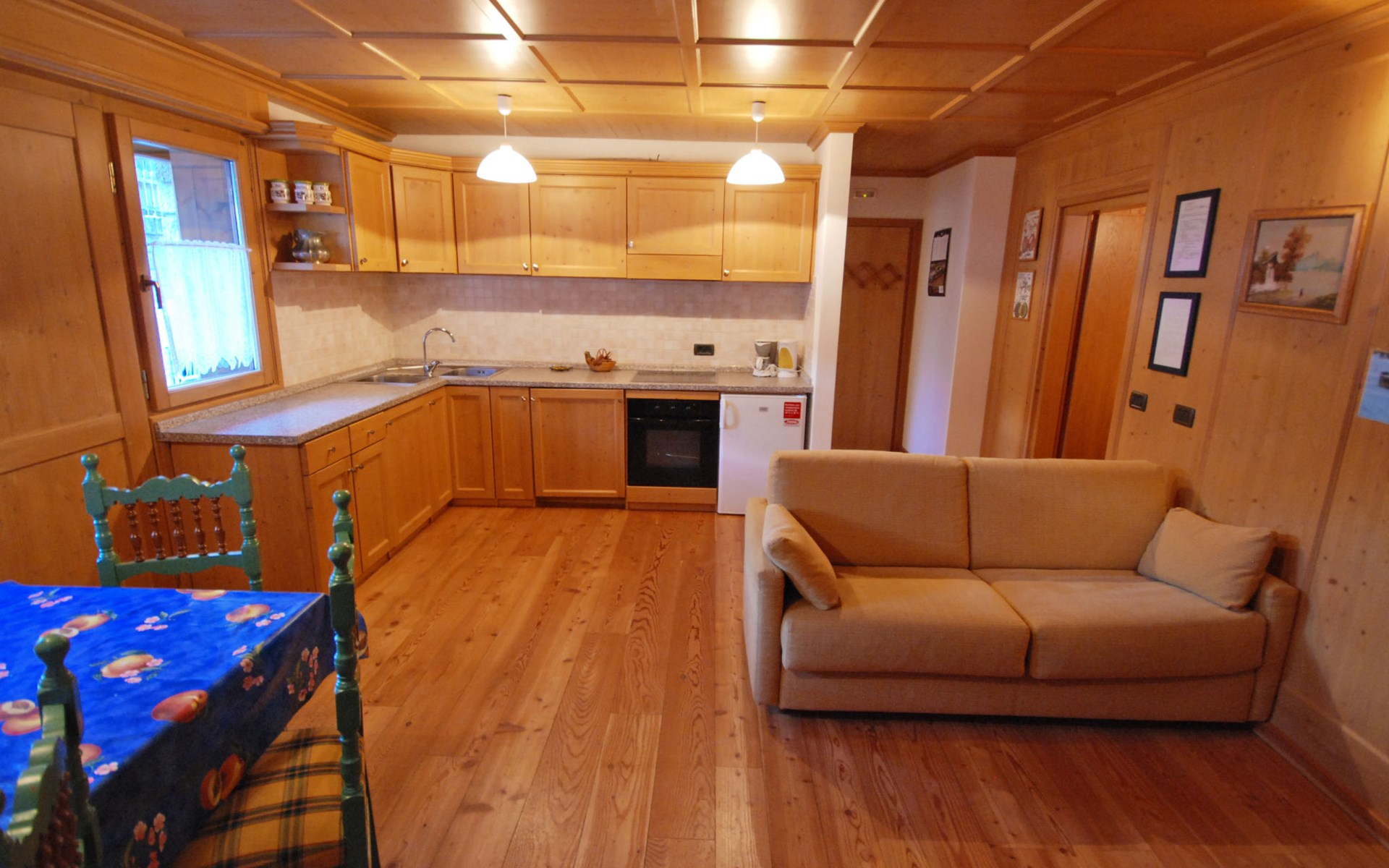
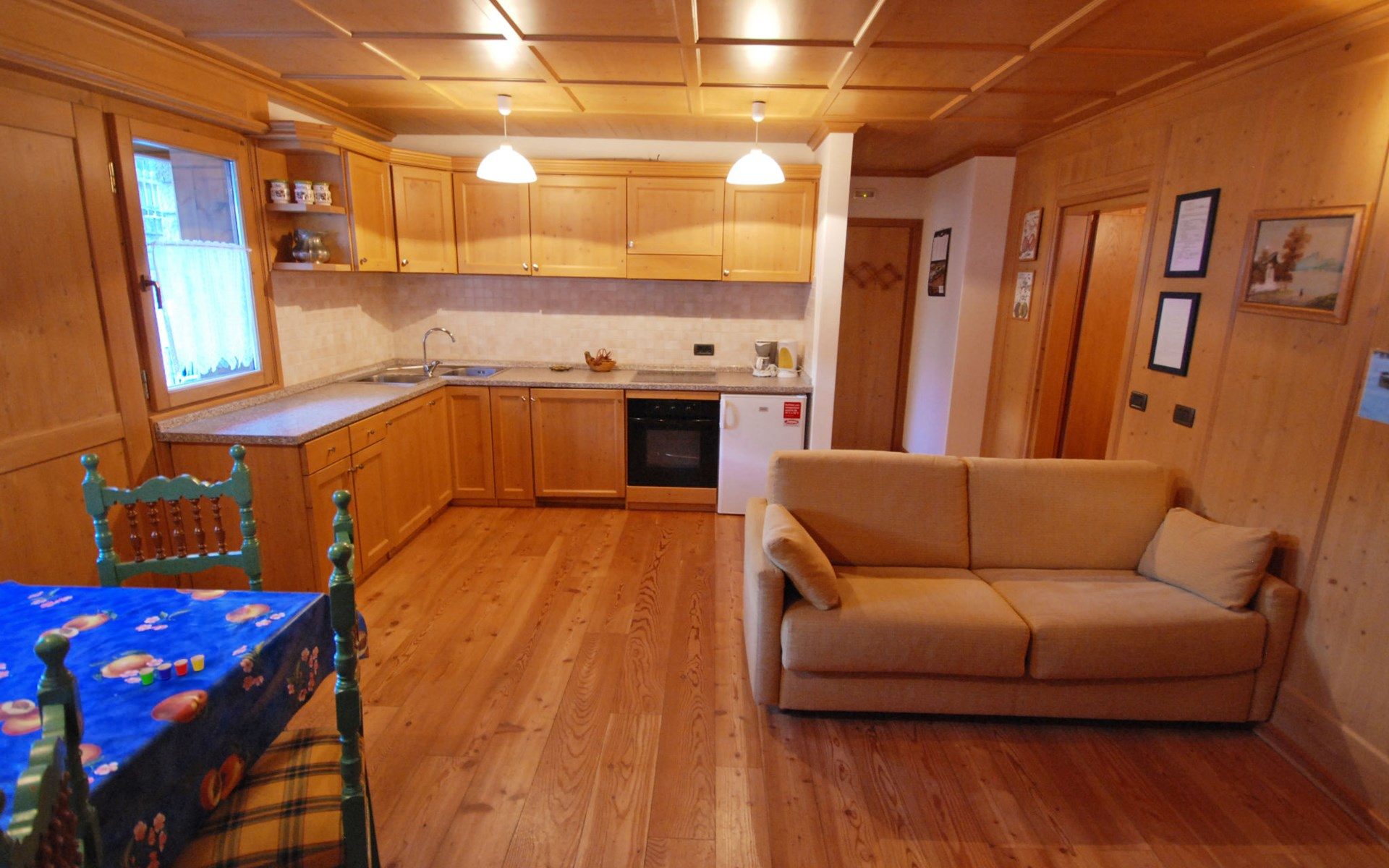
+ cup (171, 670)
